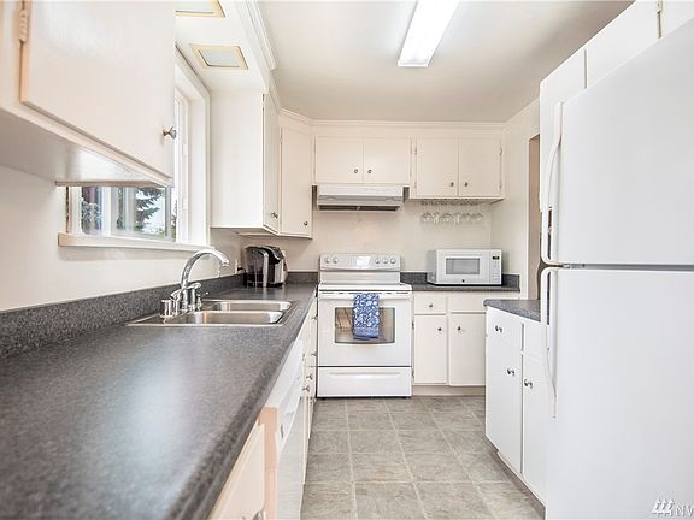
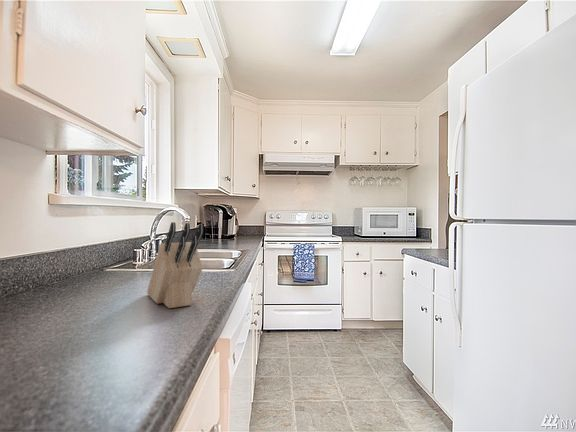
+ knife block (174, 261)
